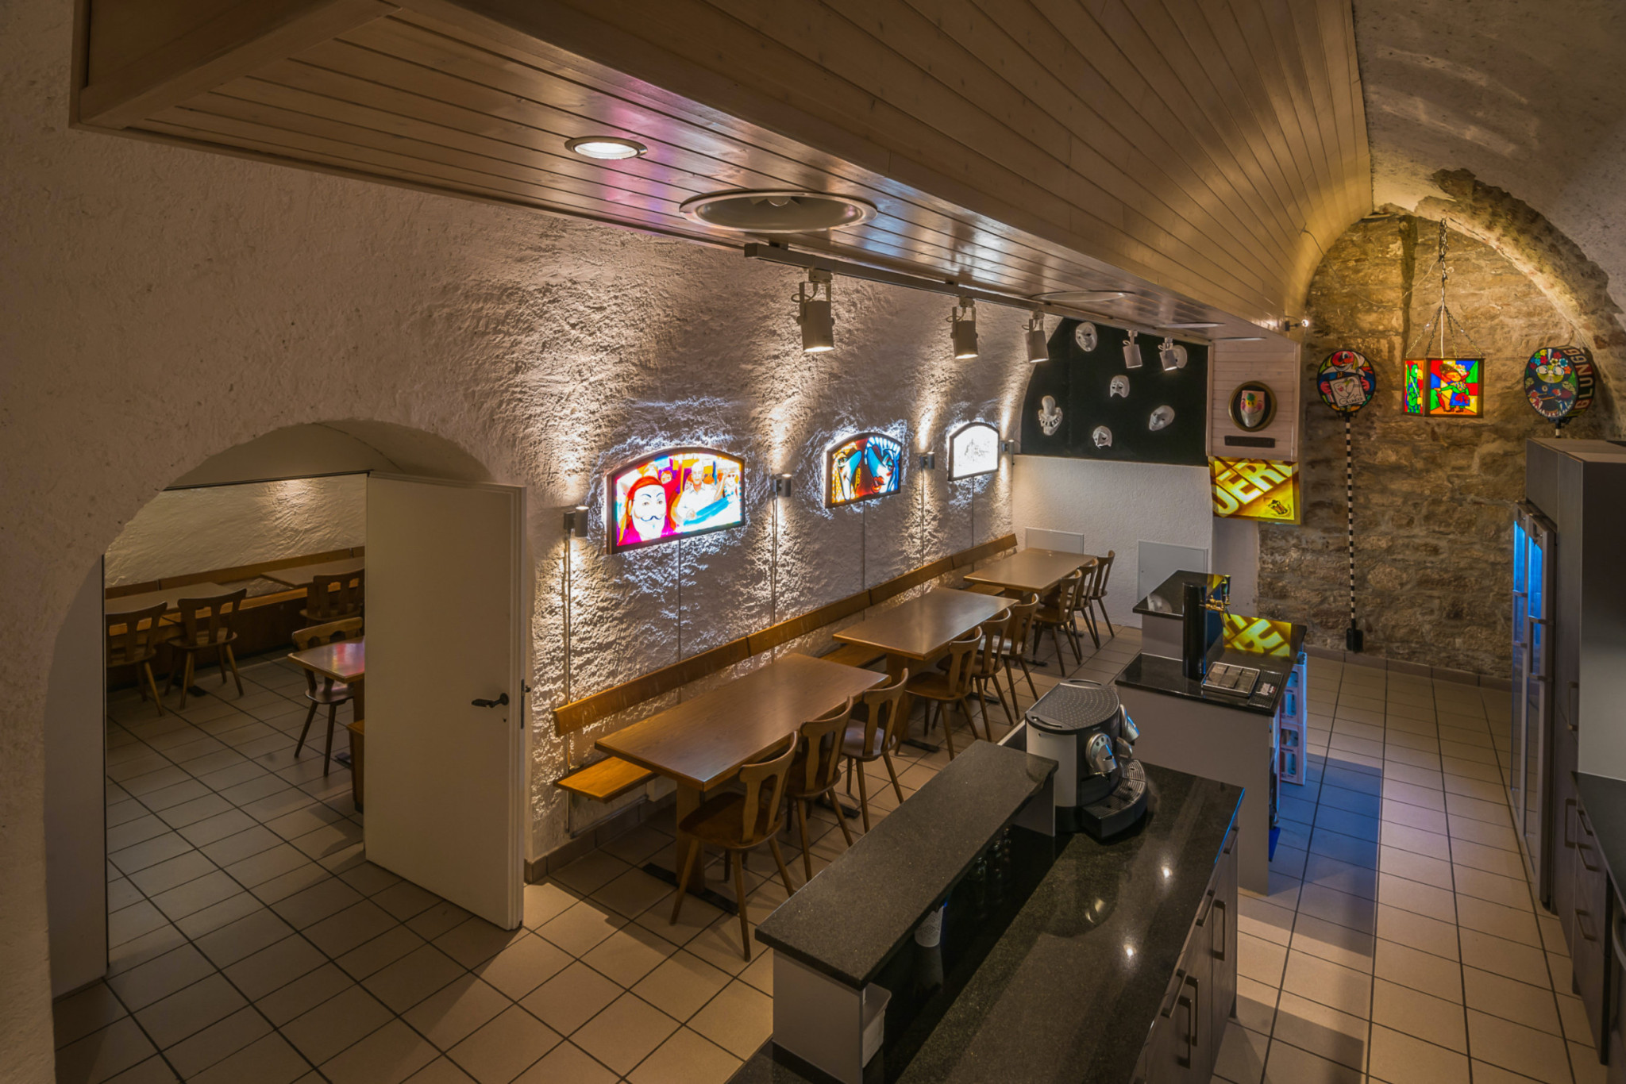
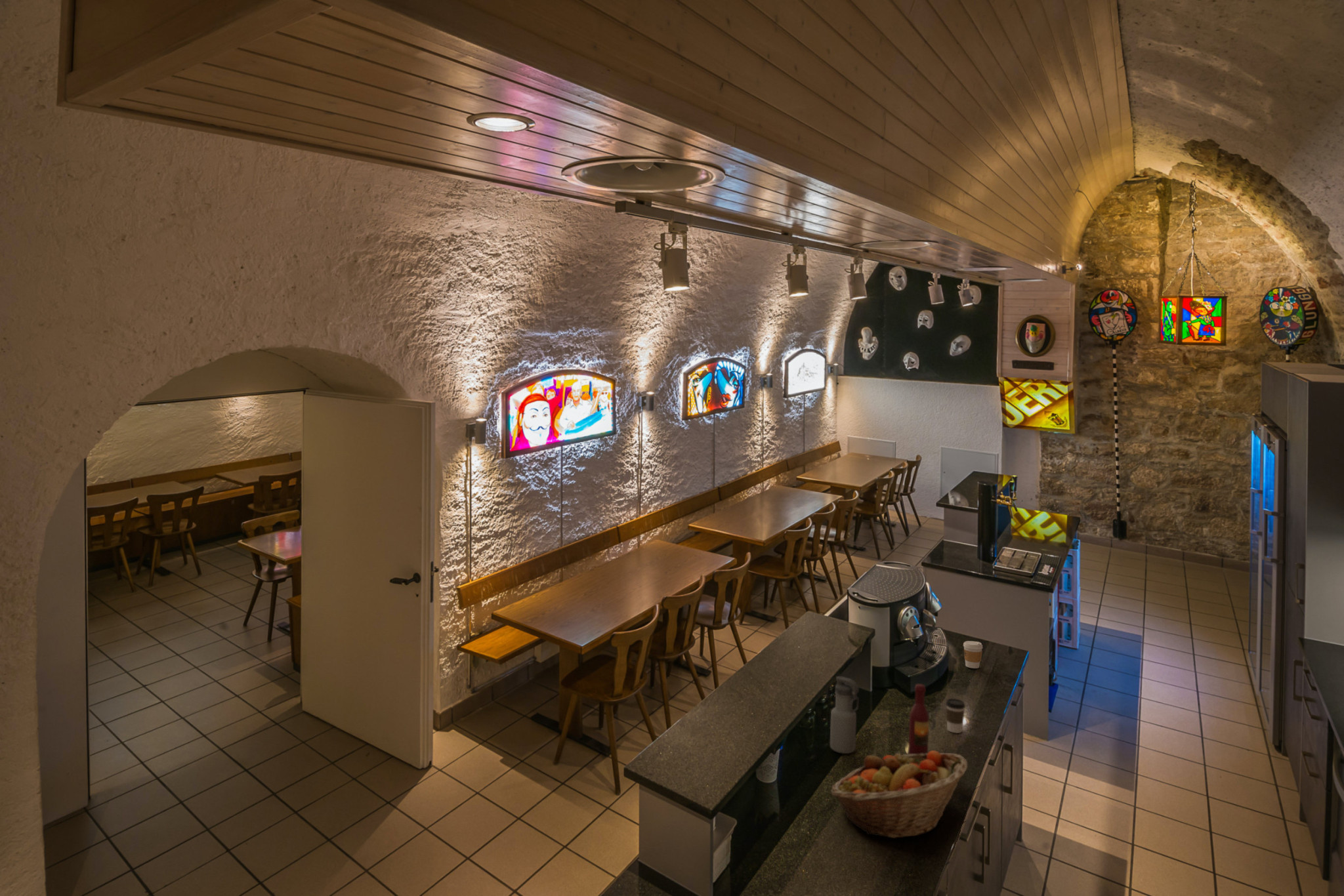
+ coffee cup (973, 654)
+ water bottle (844, 714)
+ coffee cup (955, 716)
+ fruit basket (899, 786)
+ wine bottle (919, 724)
